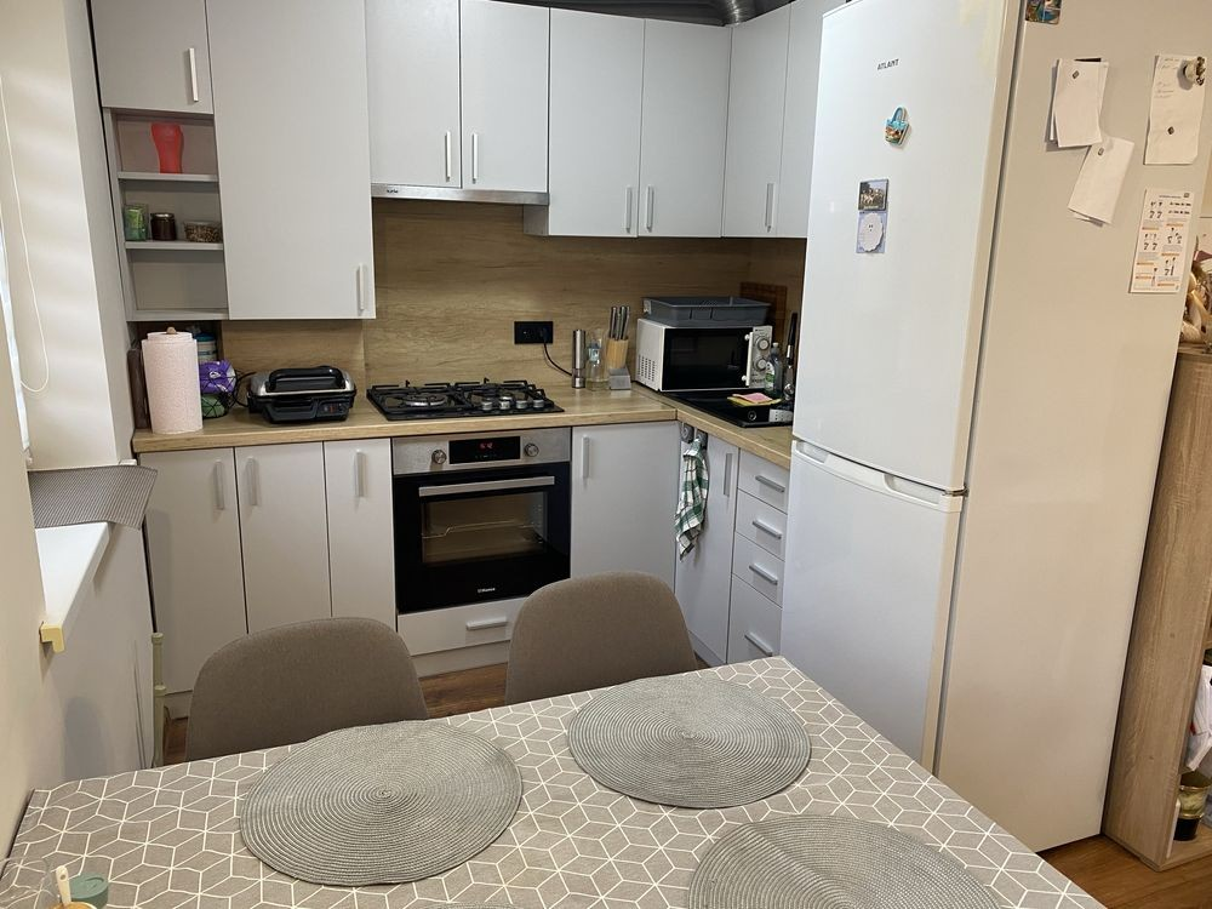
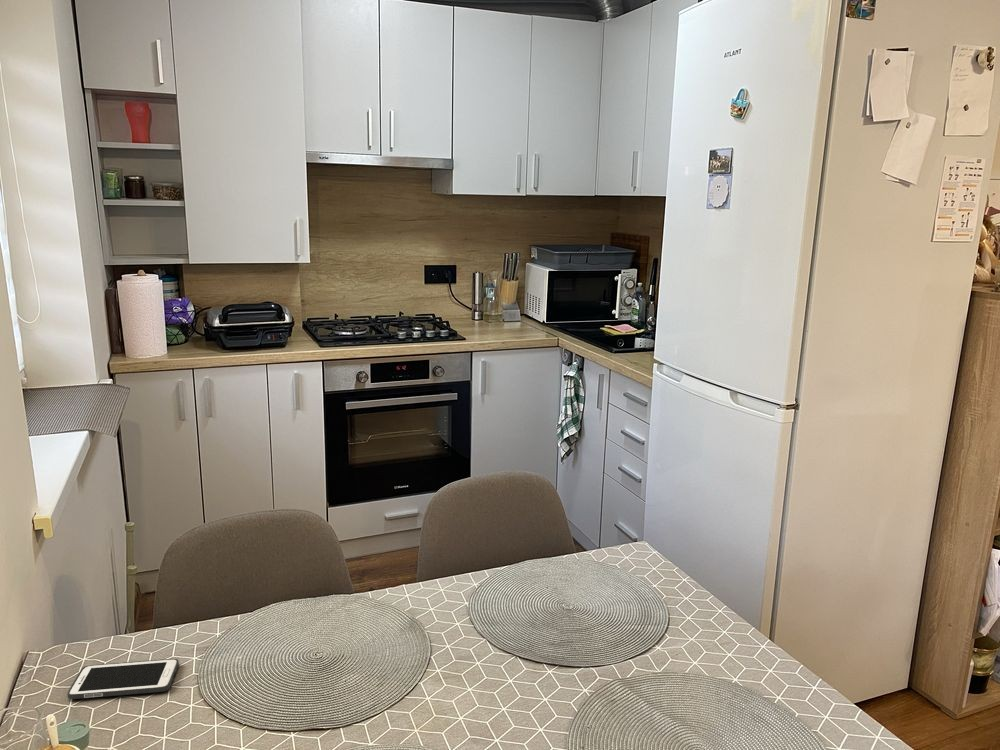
+ cell phone (125, 678)
